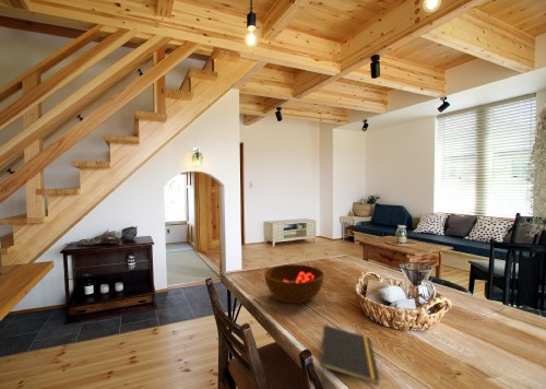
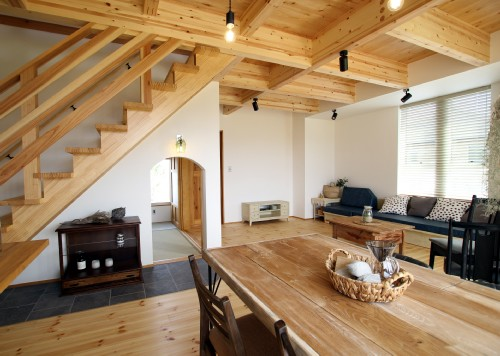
- notepad (347, 350)
- bowl (294, 284)
